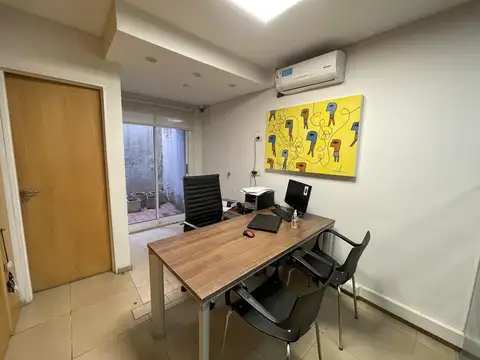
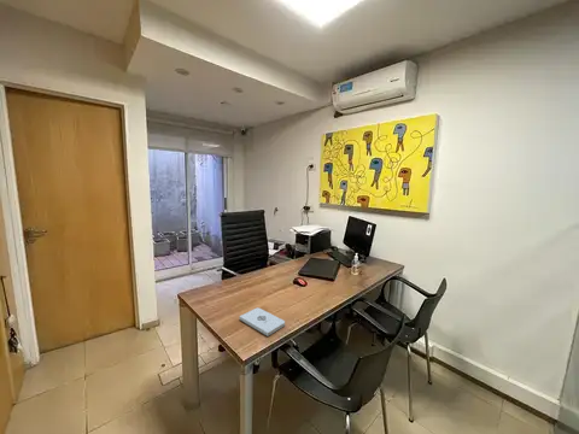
+ notepad (262, 319)
